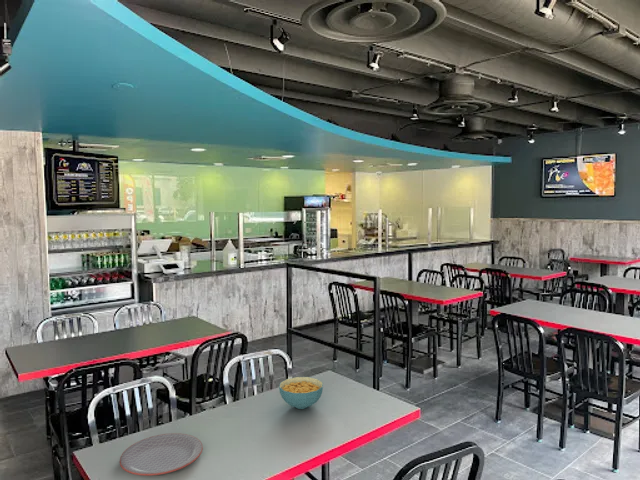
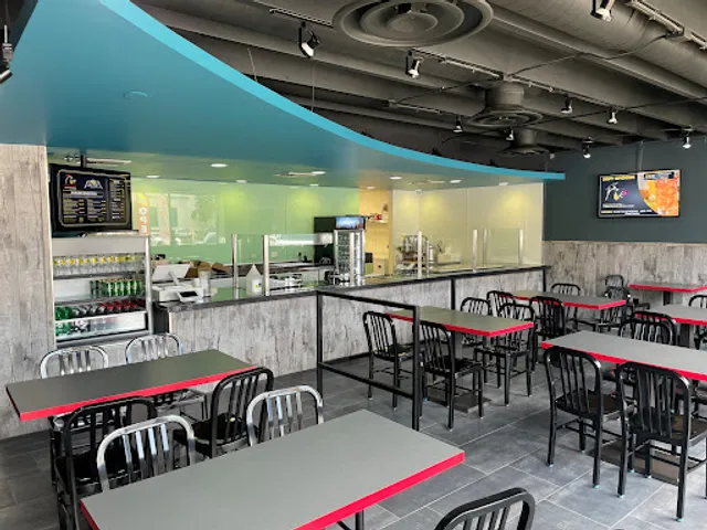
- plate (162, 455)
- cereal bowl (301, 395)
